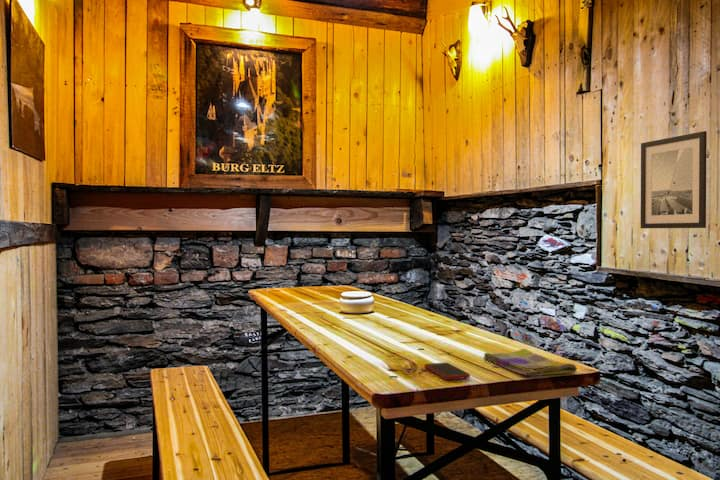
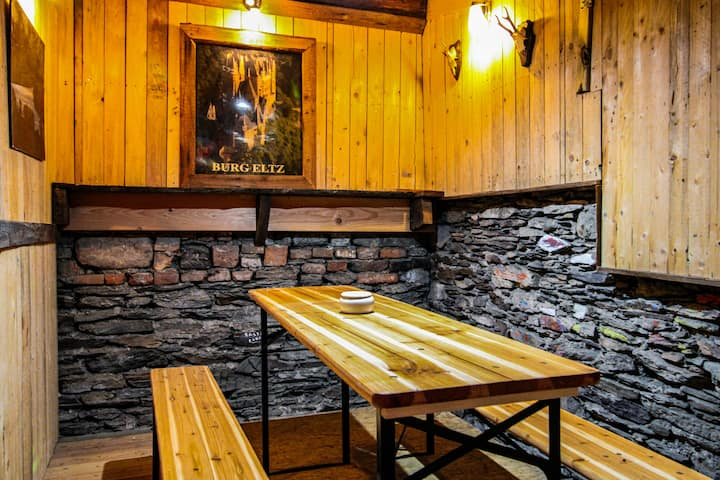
- dish towel (528, 361)
- cell phone (446, 370)
- wall art (671, 183)
